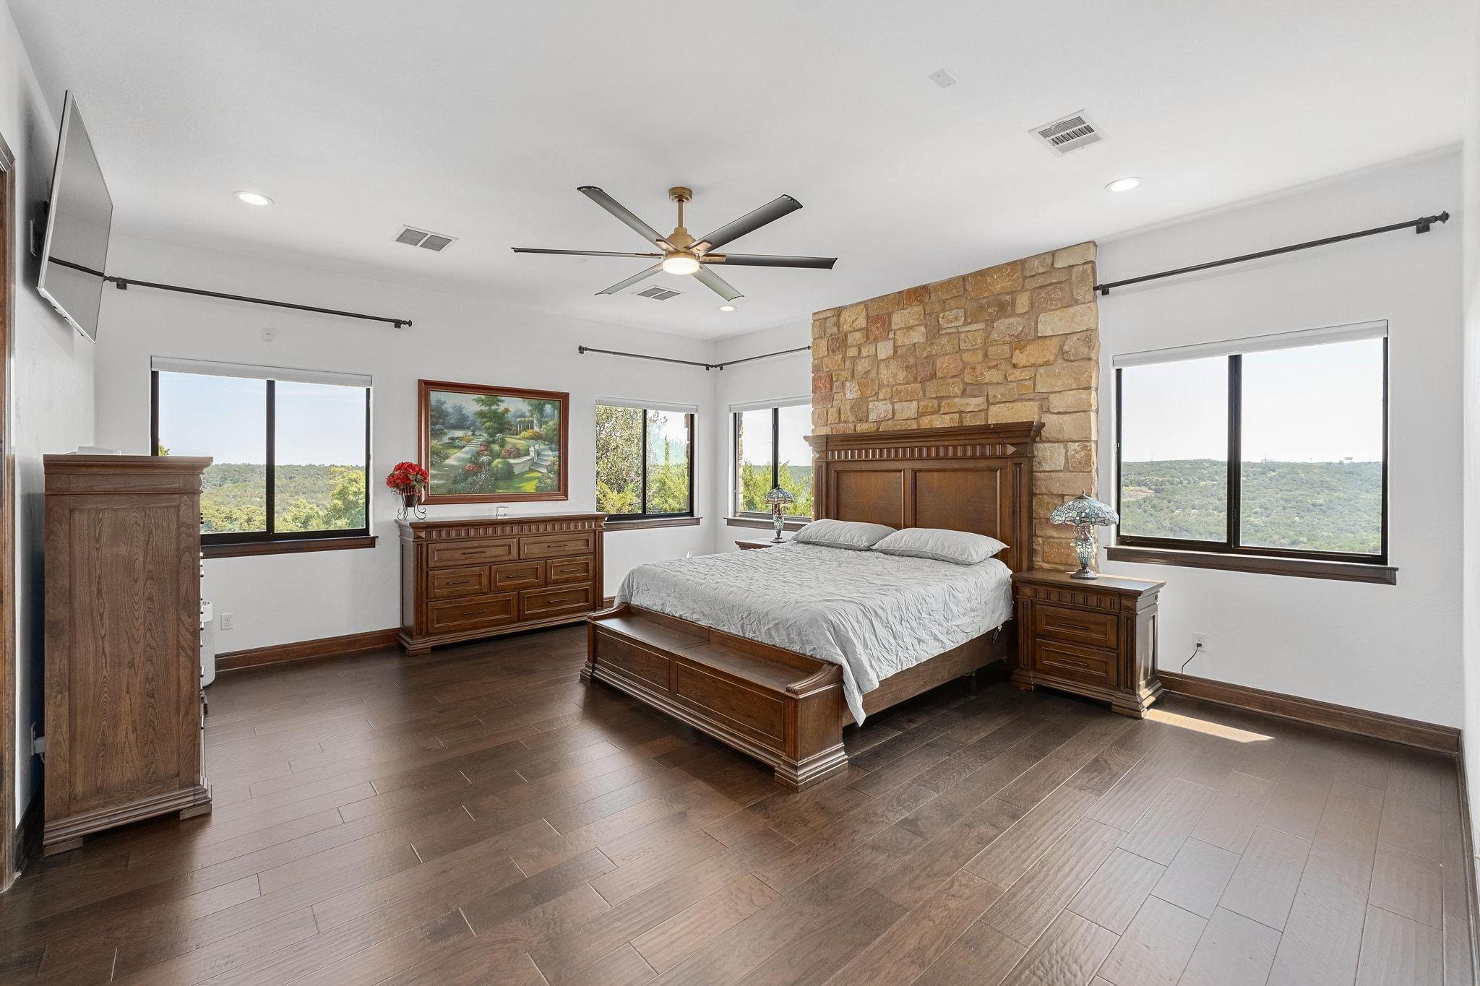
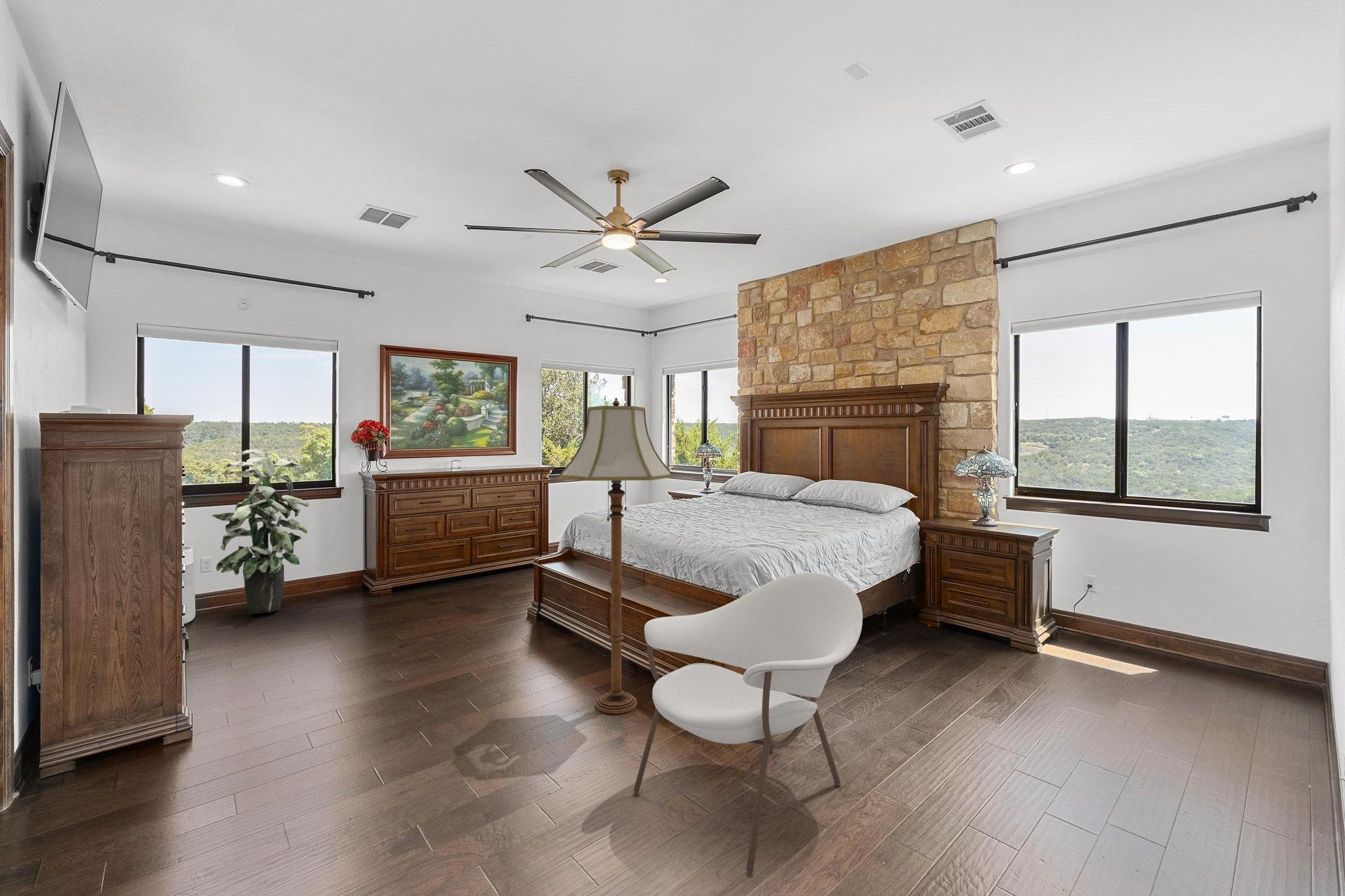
+ indoor plant (261, 530)
+ floor lamp (616, 551)
+ armchair (753, 689)
